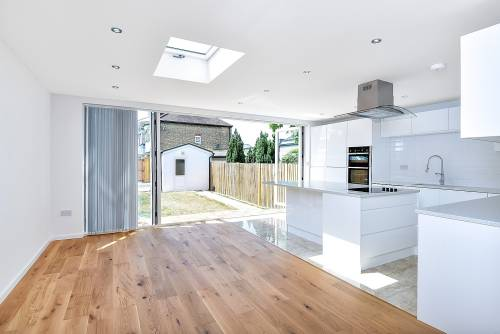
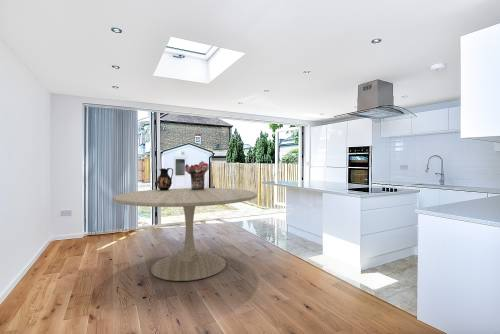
+ dining table (189, 229)
+ bouquet (196, 174)
+ ceramic jug (164, 178)
